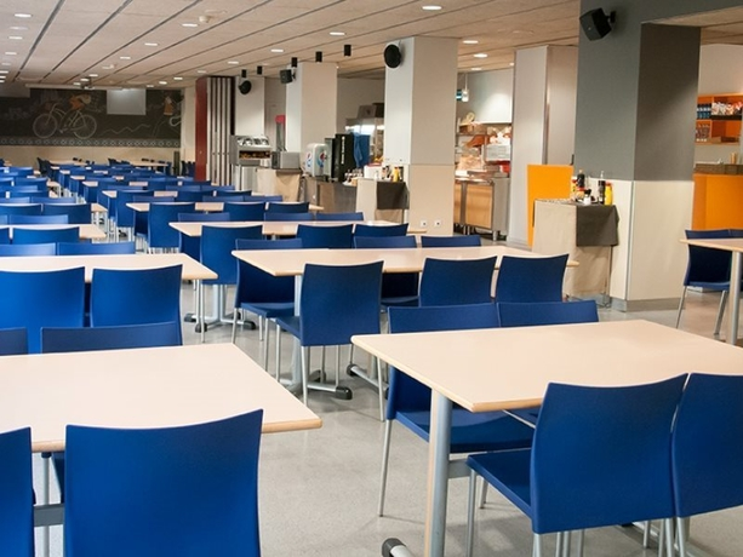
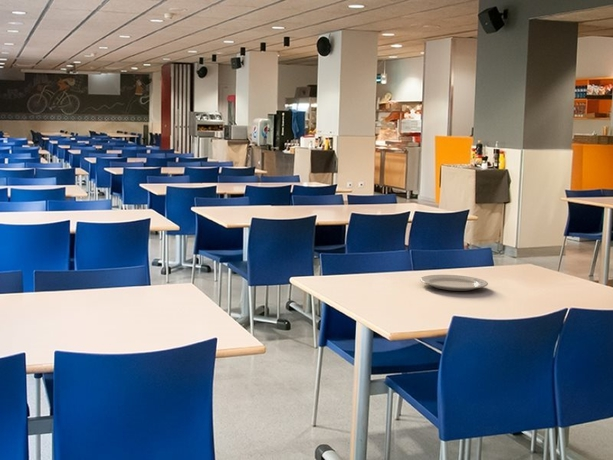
+ chinaware (453, 283)
